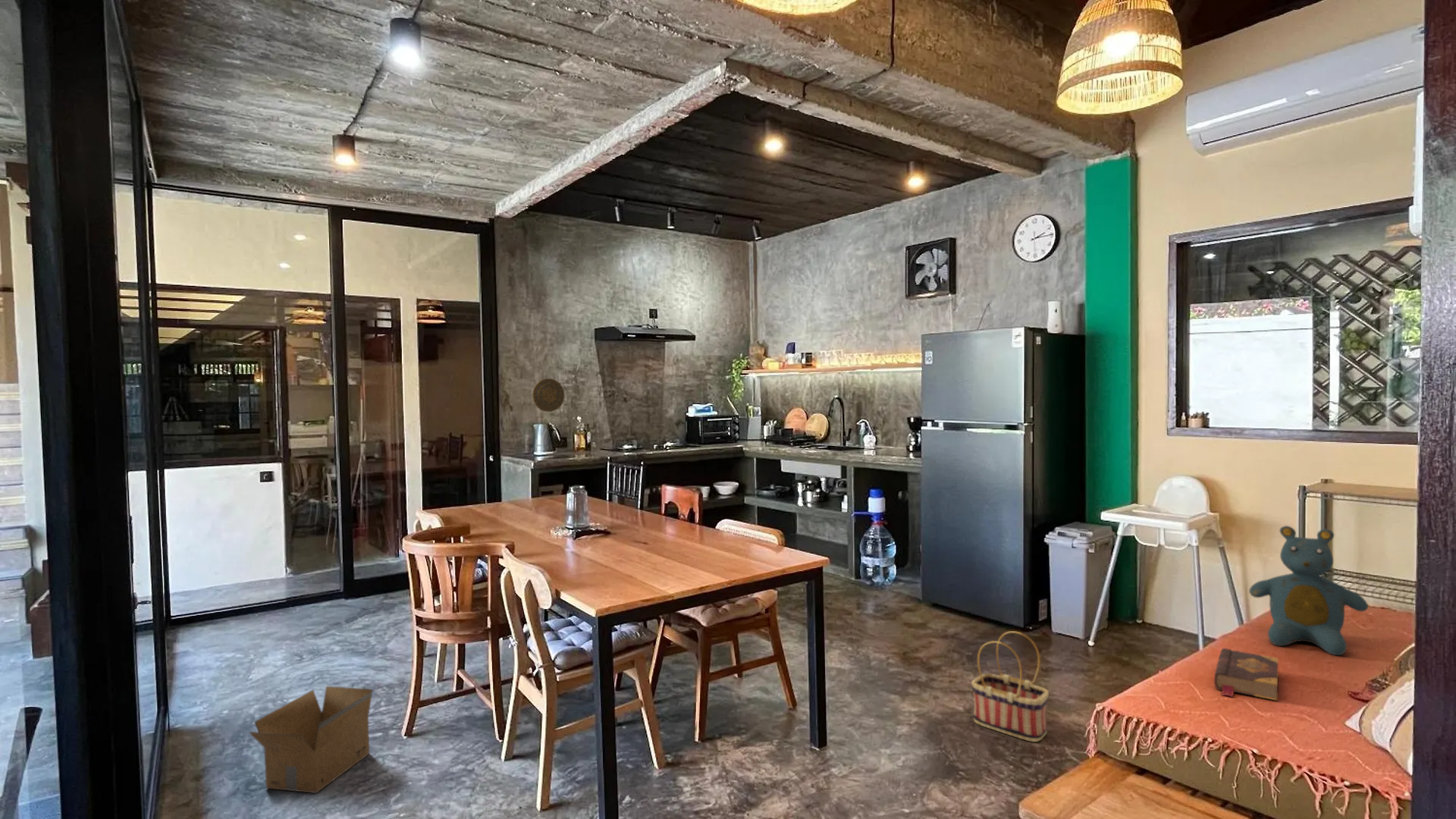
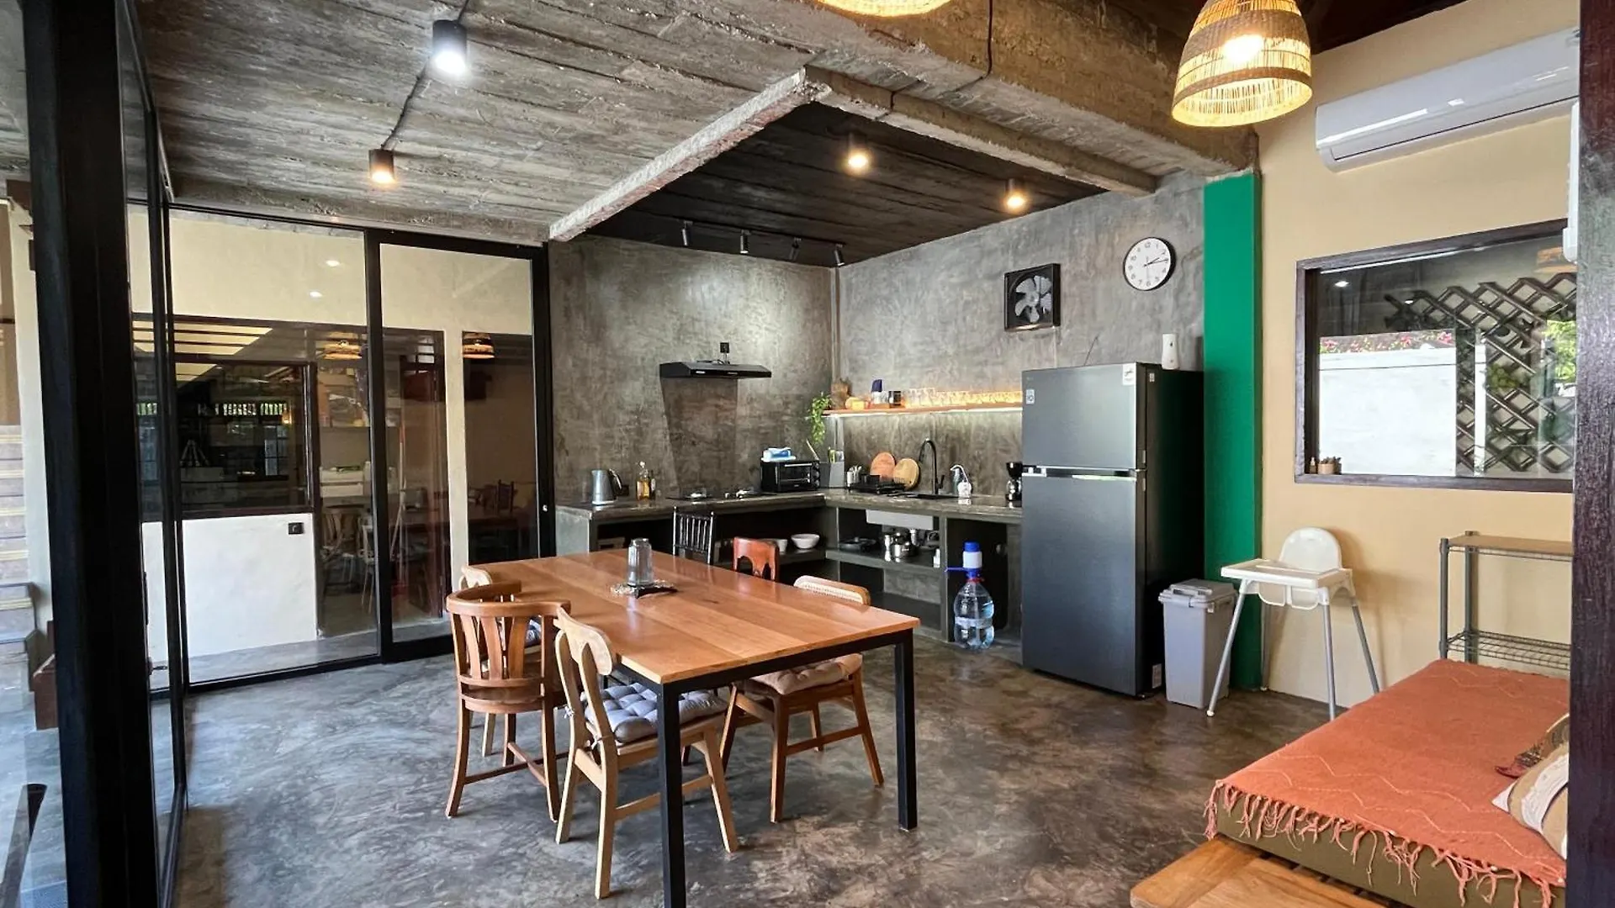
- cardboard box (313, 739)
- teddy bear (1306, 586)
- book (1246, 674)
- basket (1009, 681)
- decorative plate (549, 395)
